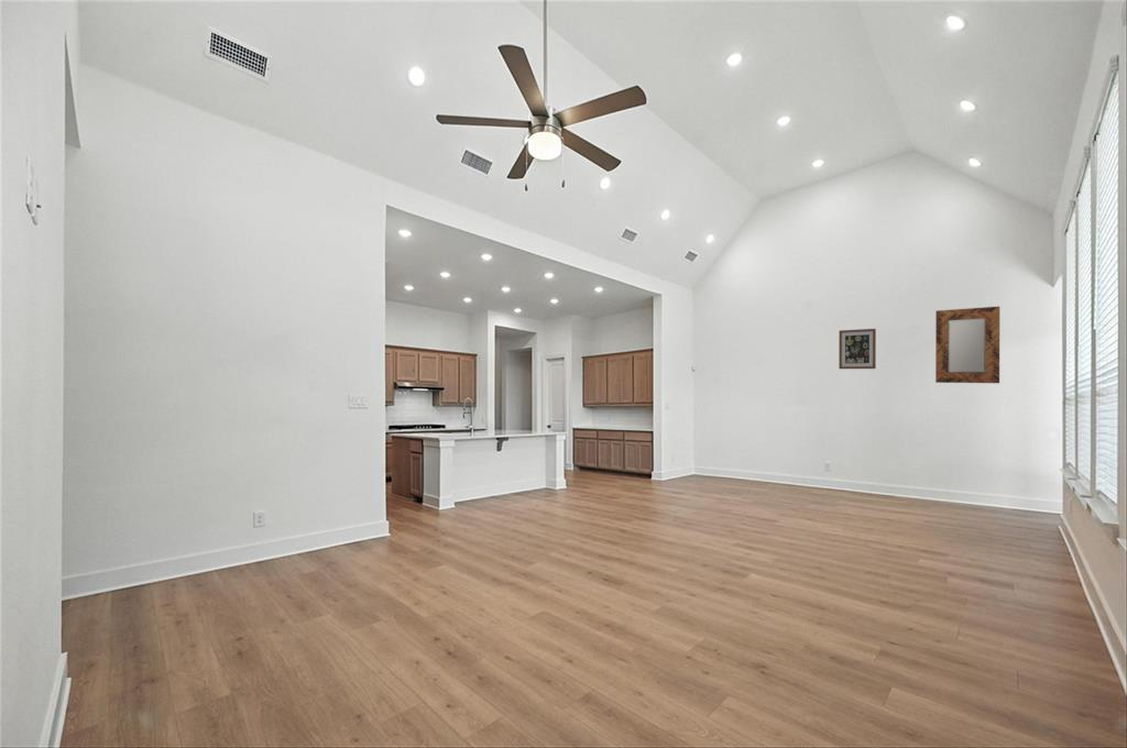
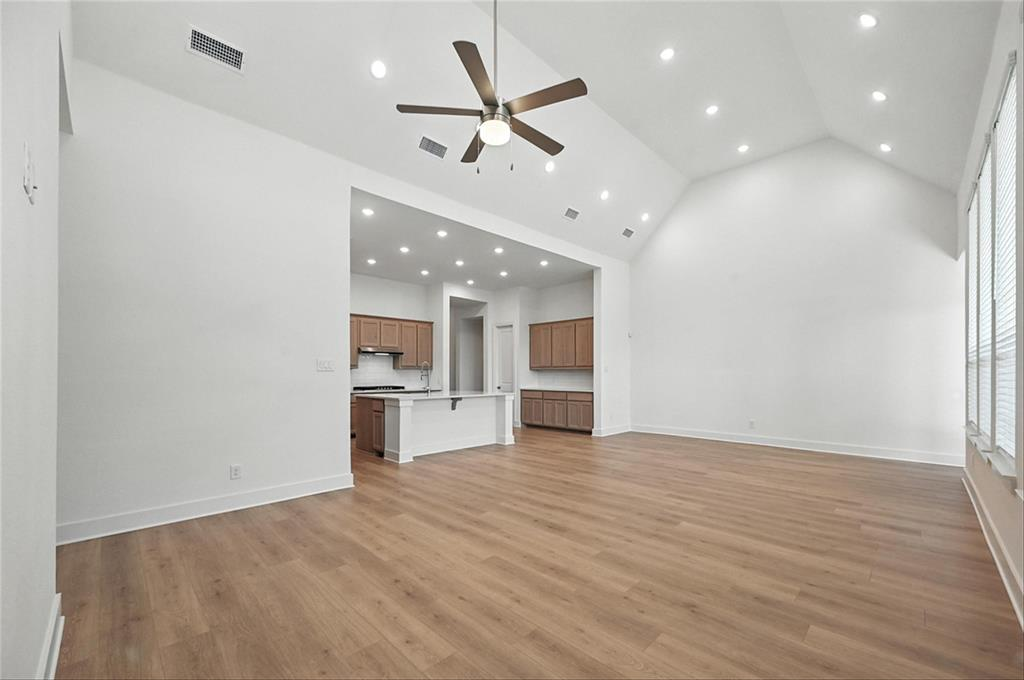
- home mirror (966, 345)
- wall art (856, 349)
